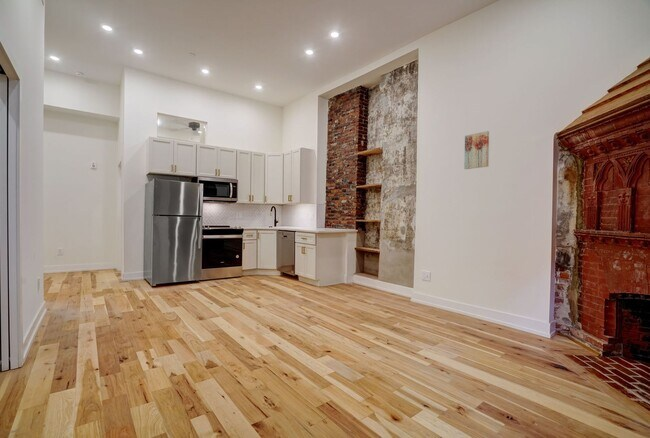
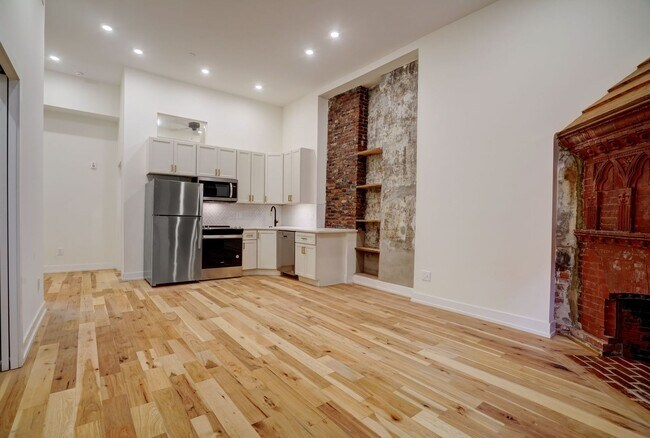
- wall art (476, 150)
